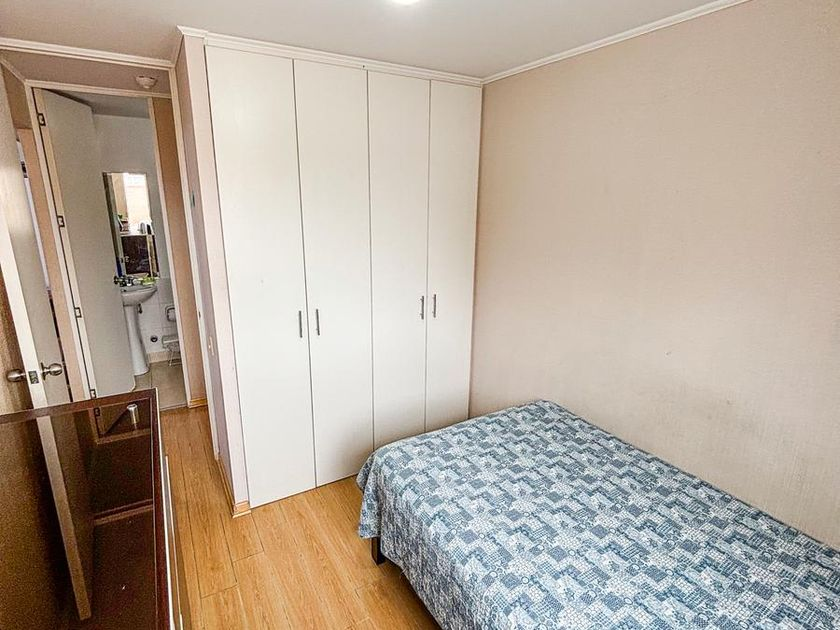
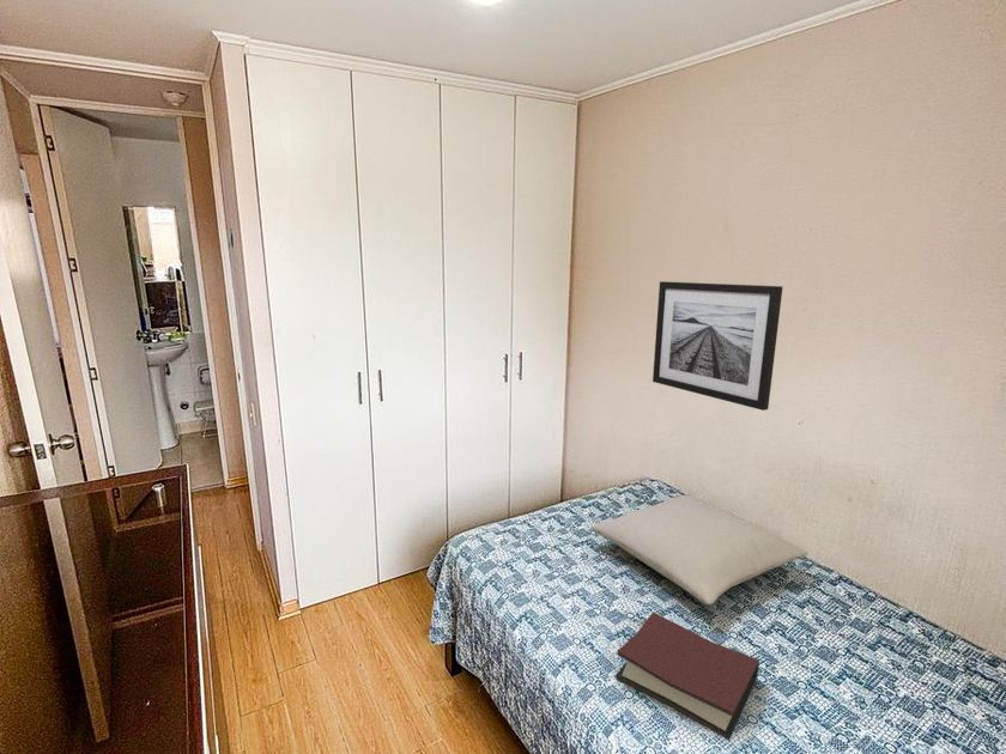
+ wall art (709, 340)
+ hardback book (687, 664)
+ pillow (695, 540)
